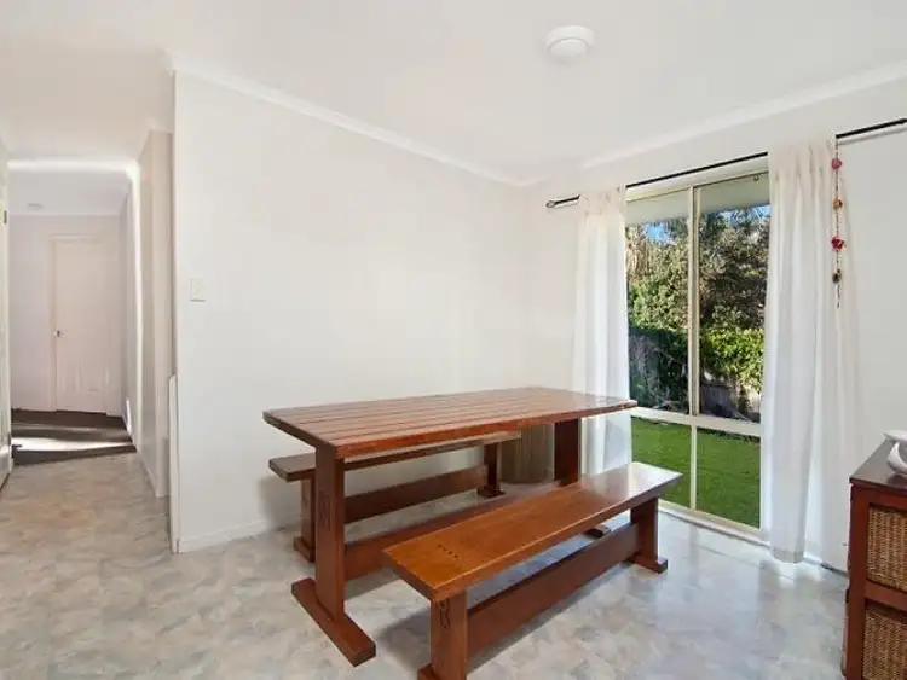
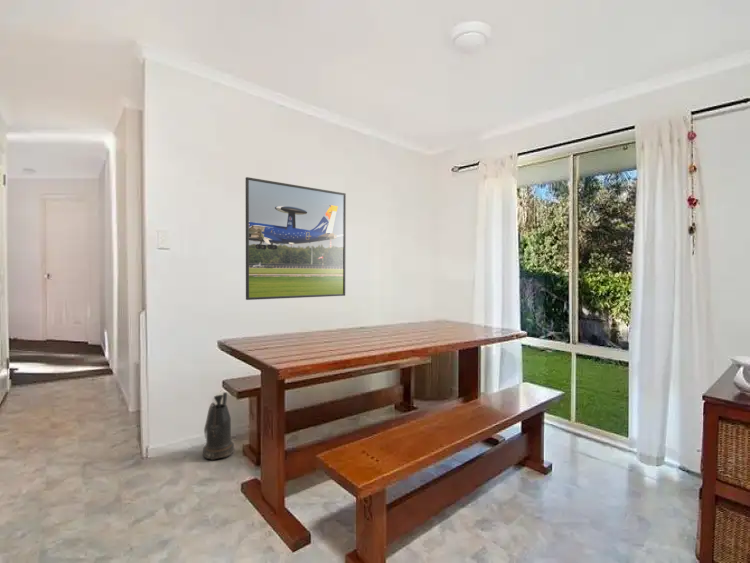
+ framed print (300, 242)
+ watering can (216, 427)
